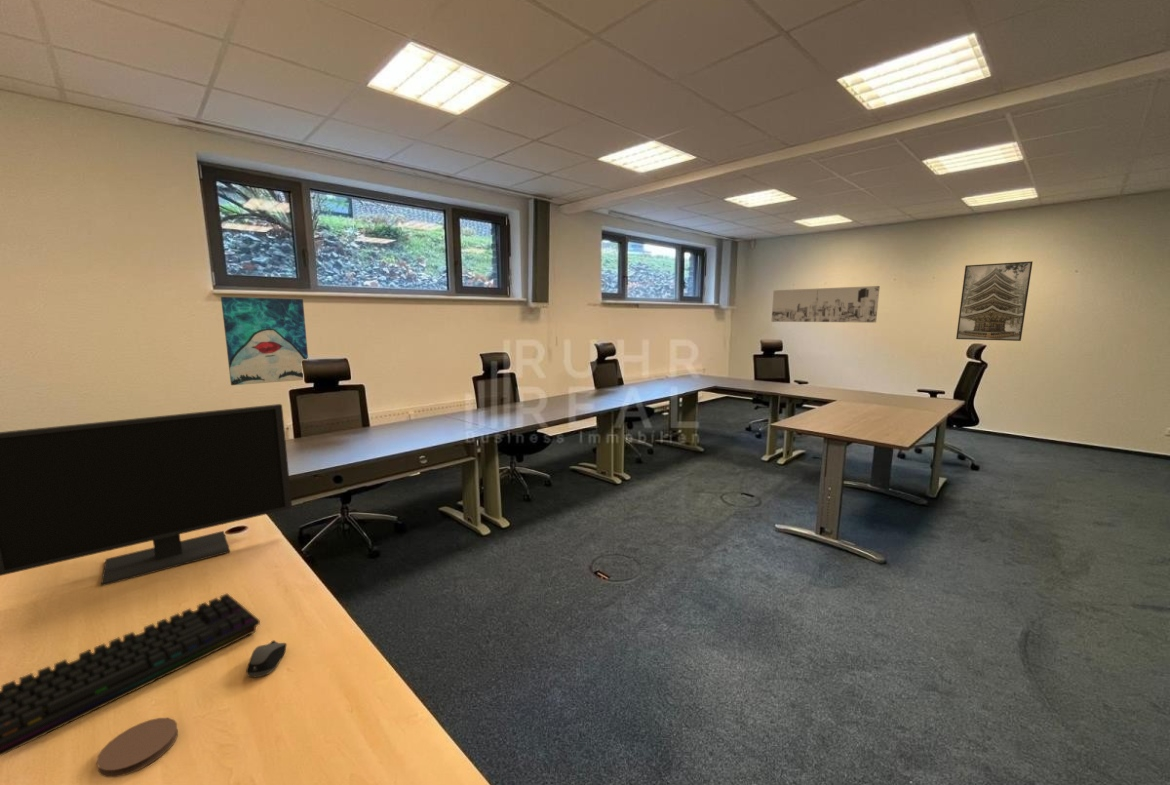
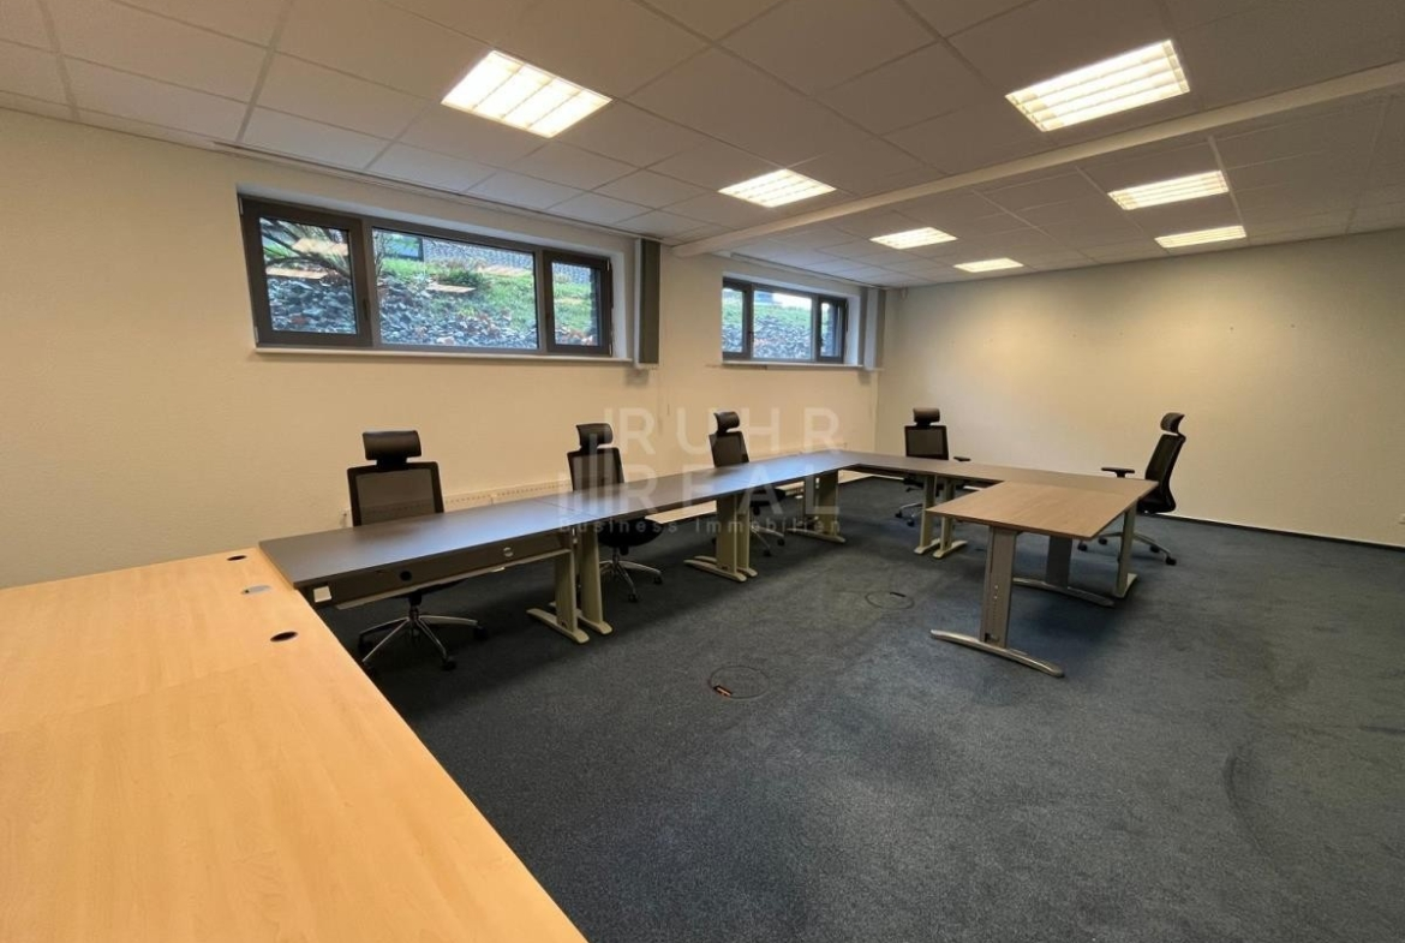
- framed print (992, 302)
- monitor (159, 487)
- coaster (139, 745)
- keyboard (128, 661)
- wall art (268, 340)
- computer mouse (266, 654)
- wall art (821, 305)
